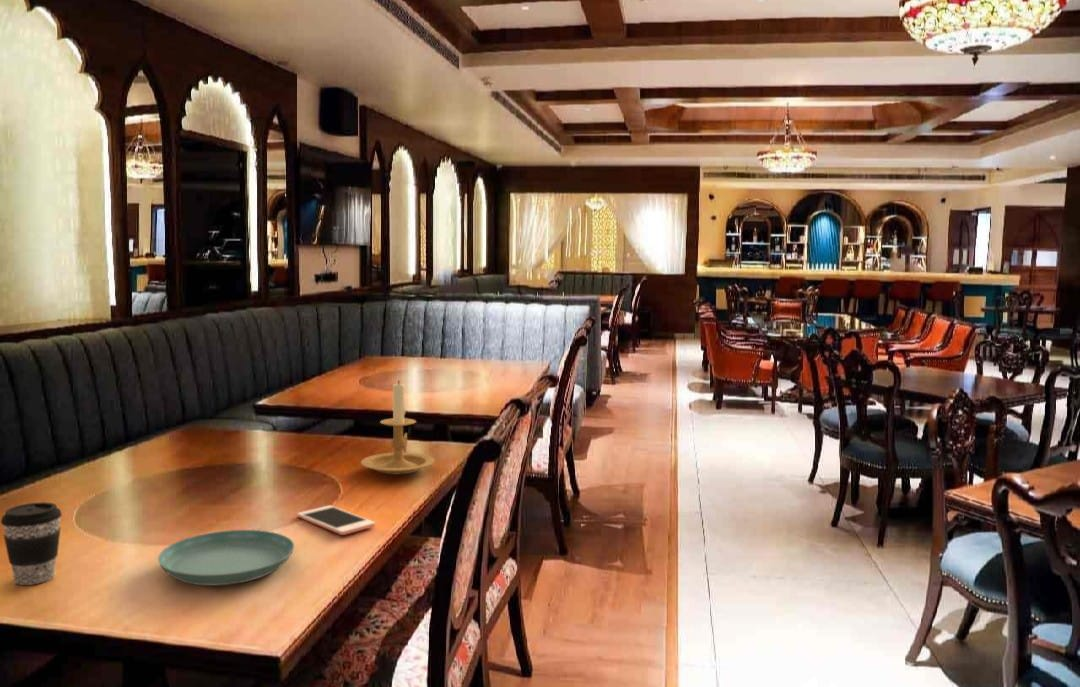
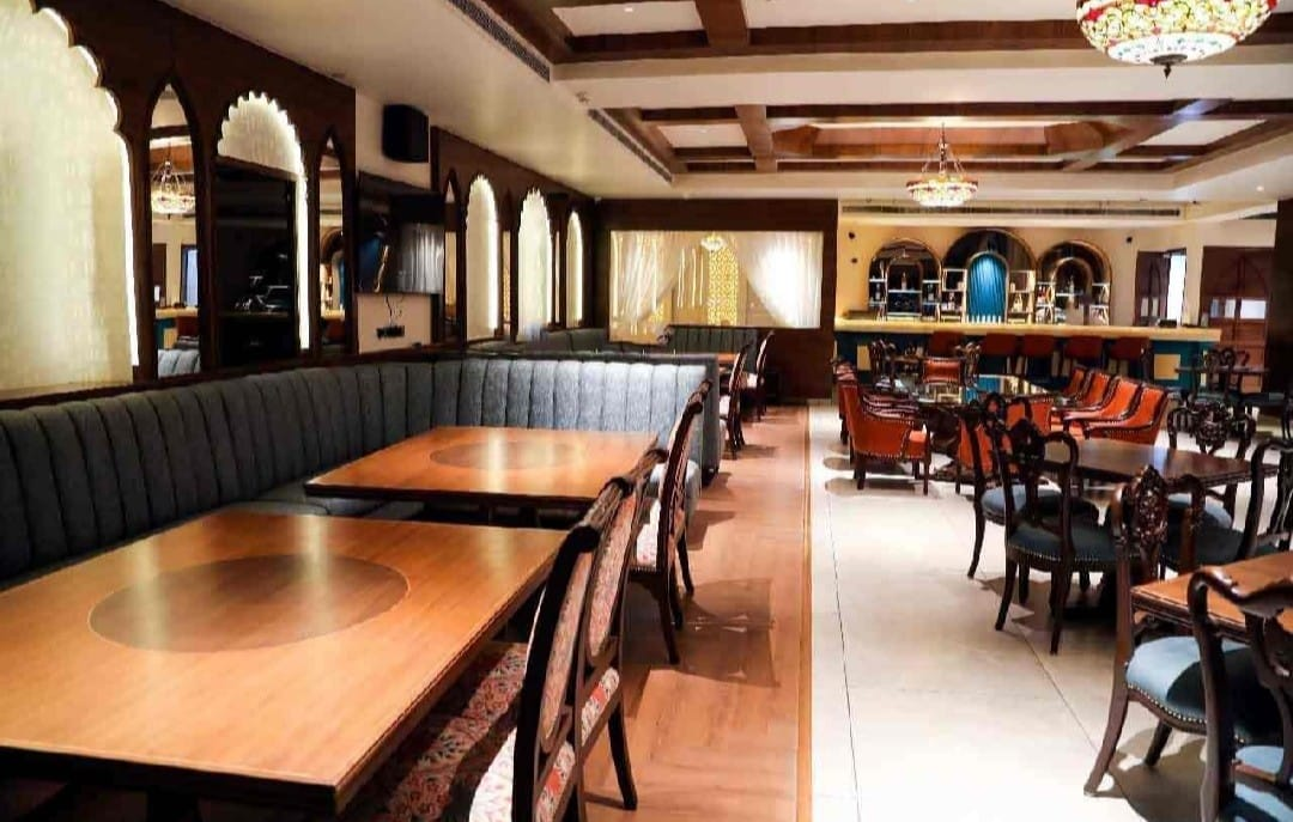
- cell phone (335, 519)
- saucer (228, 558)
- coffee cup (32, 543)
- candle holder (398, 425)
